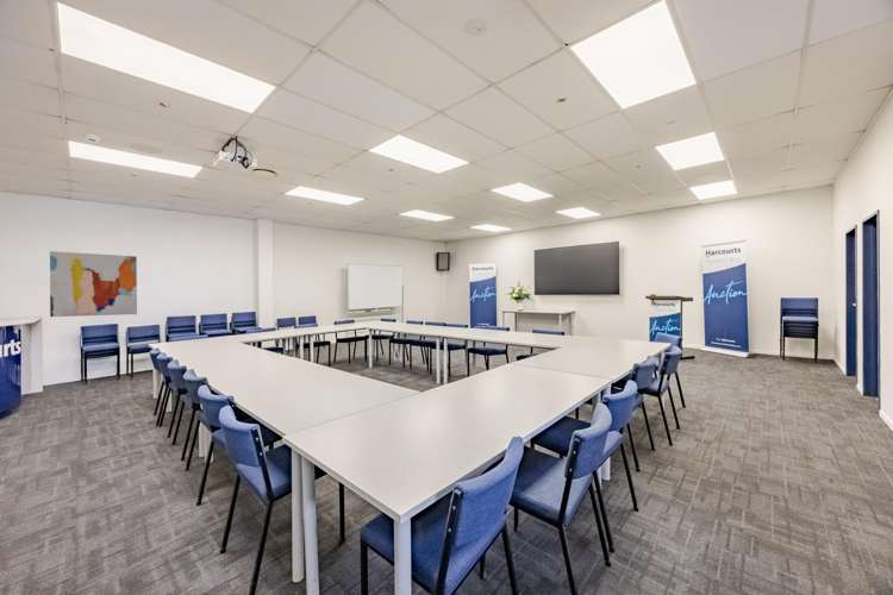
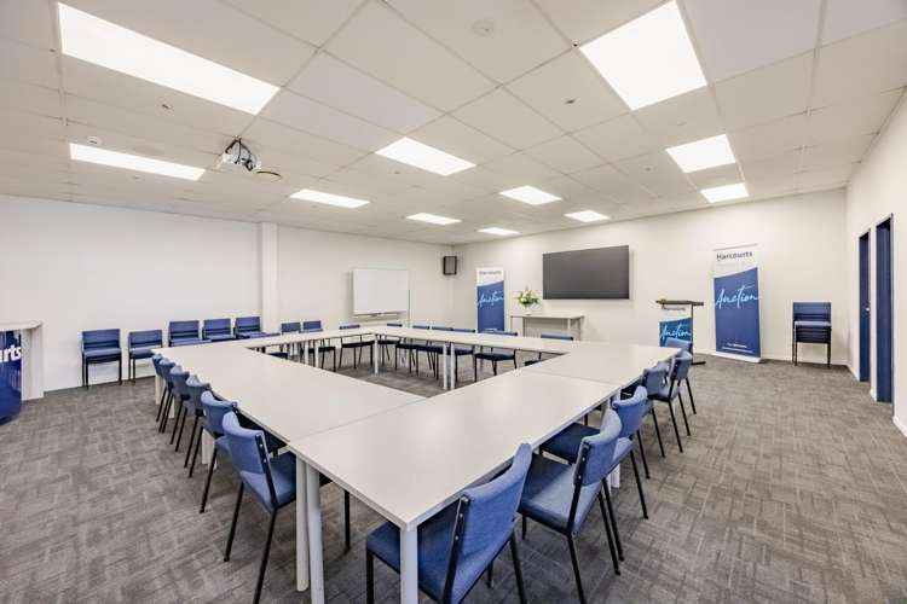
- wall art (95, 284)
